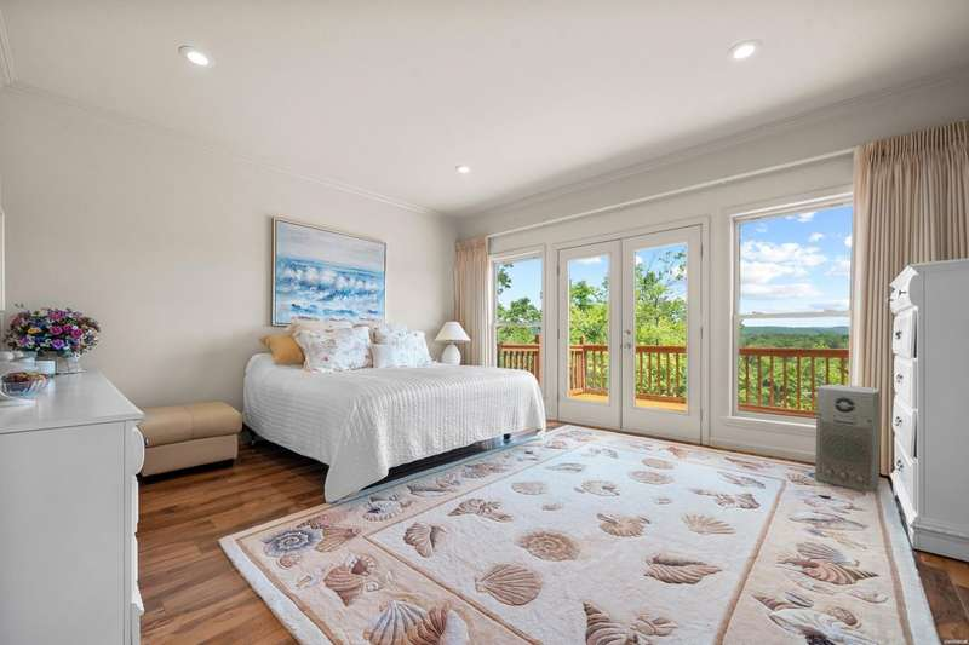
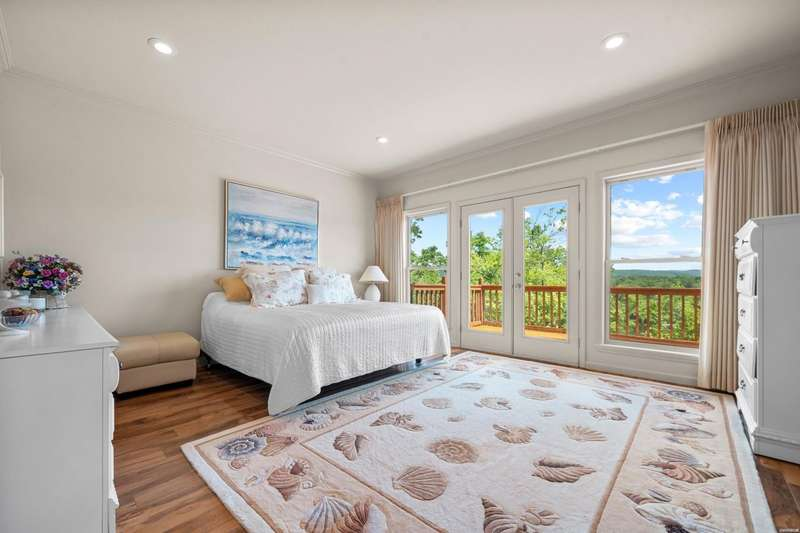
- air purifier (848, 433)
